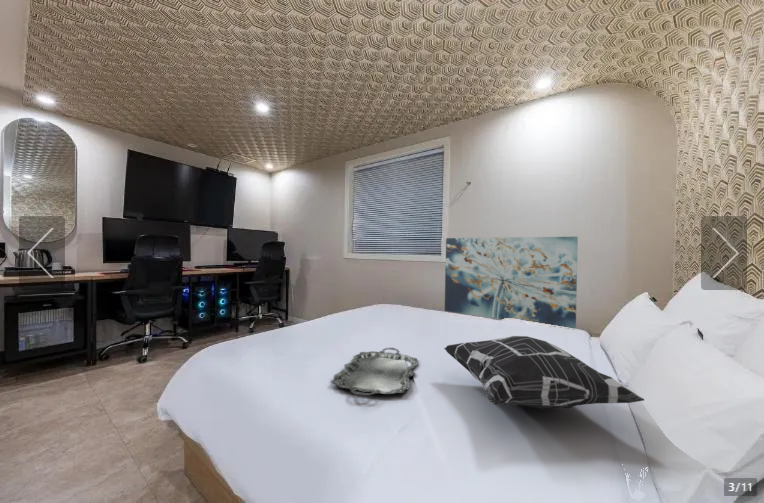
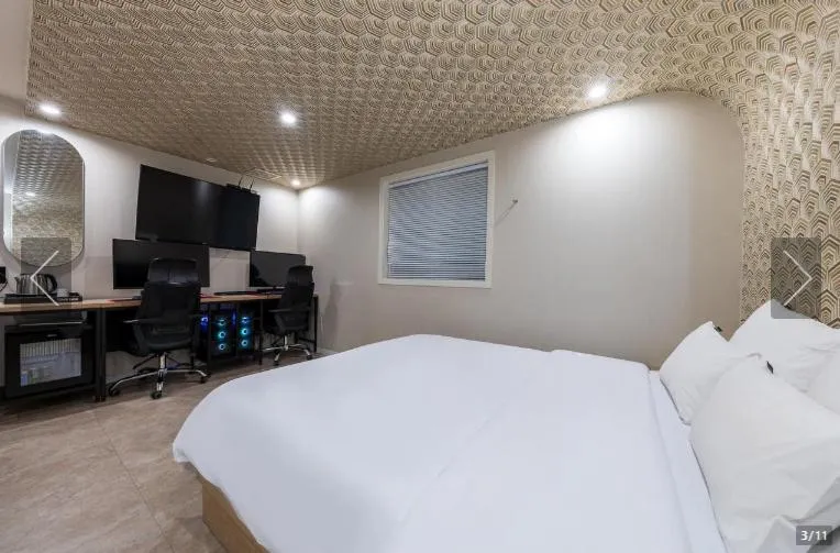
- wall art (503, 278)
- serving tray (378, 369)
- decorative pillow (526, 367)
